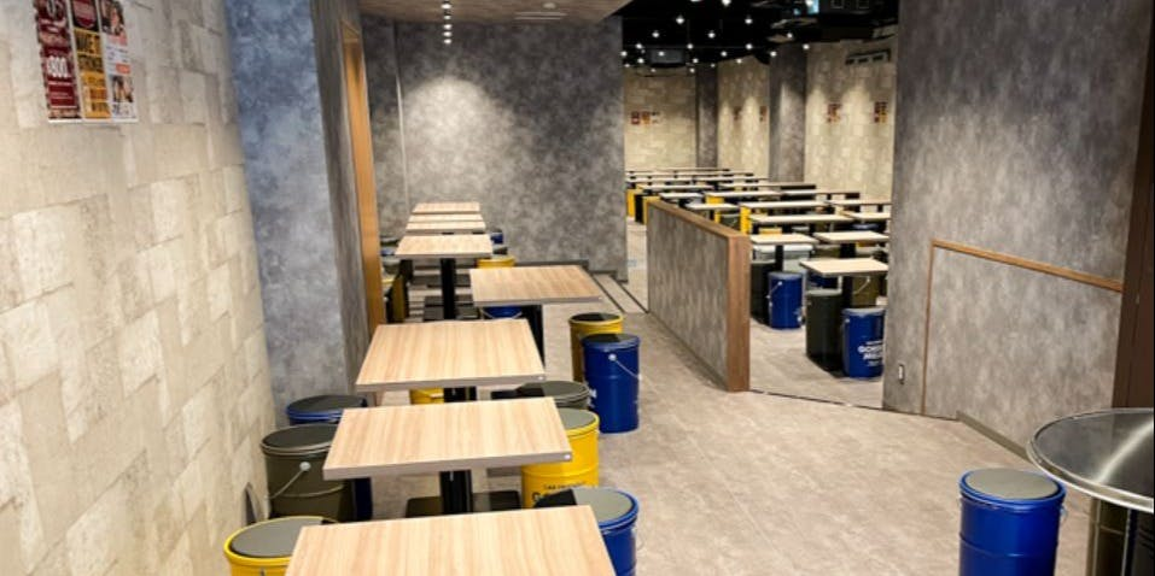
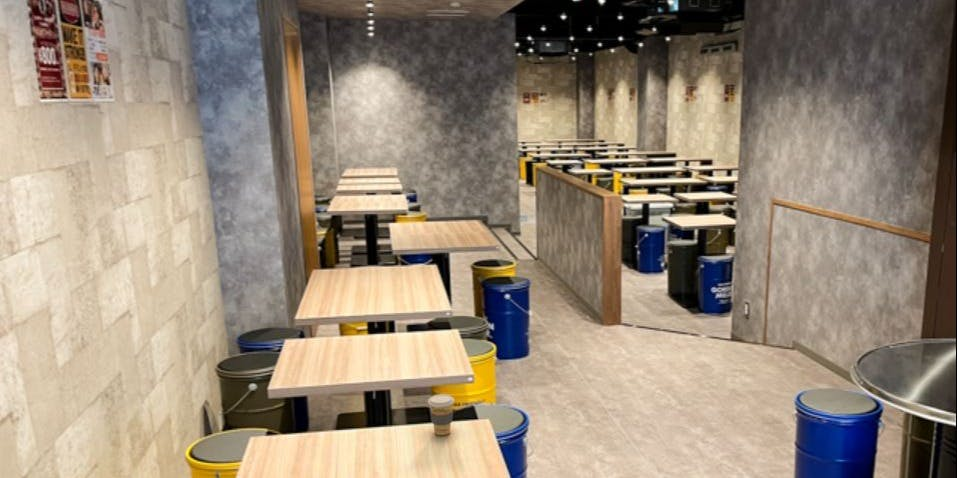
+ coffee cup (441, 415)
